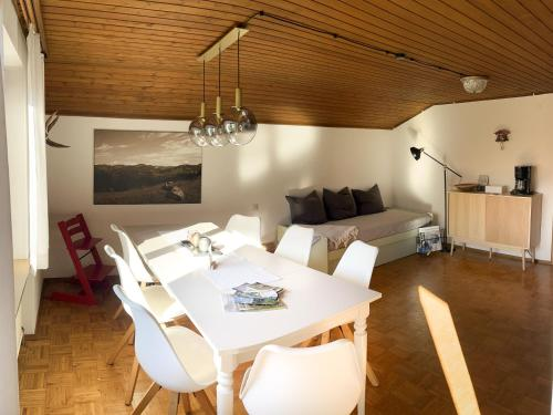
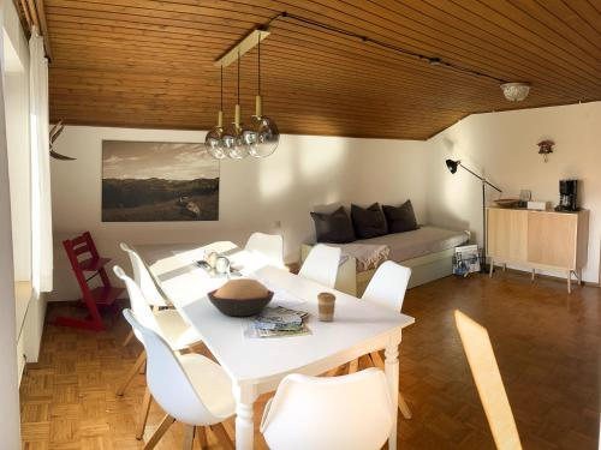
+ decorative bowl (240, 294)
+ coffee cup (326, 306)
